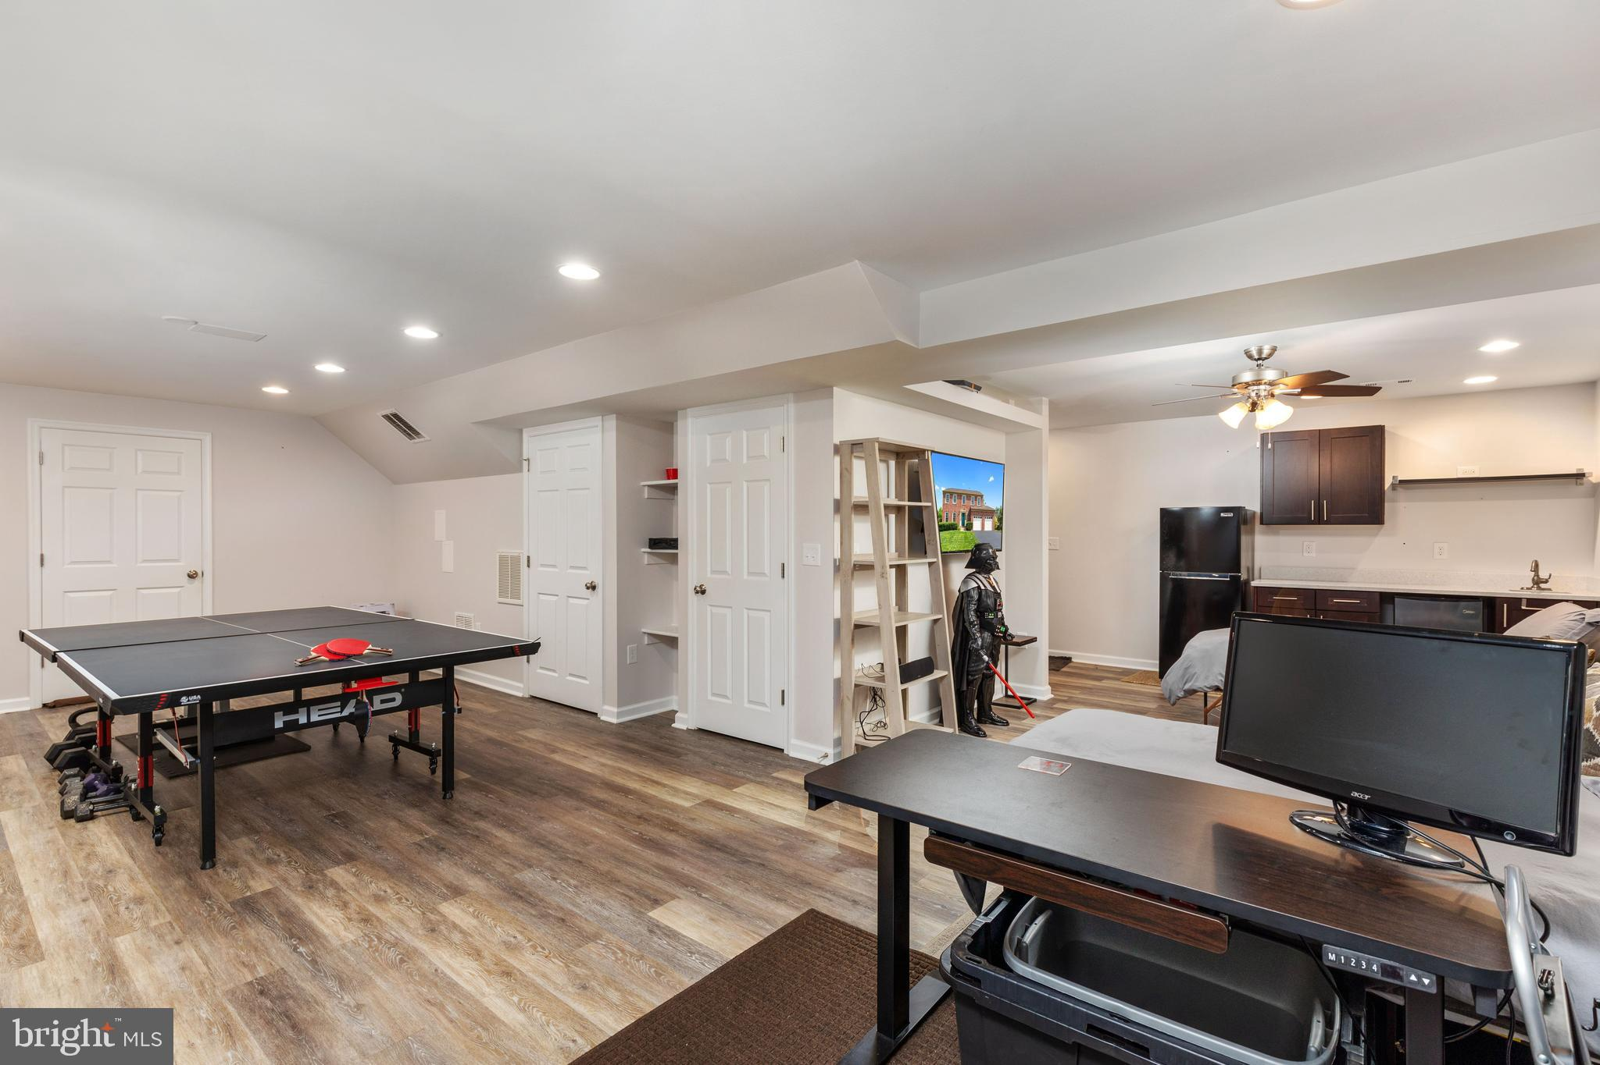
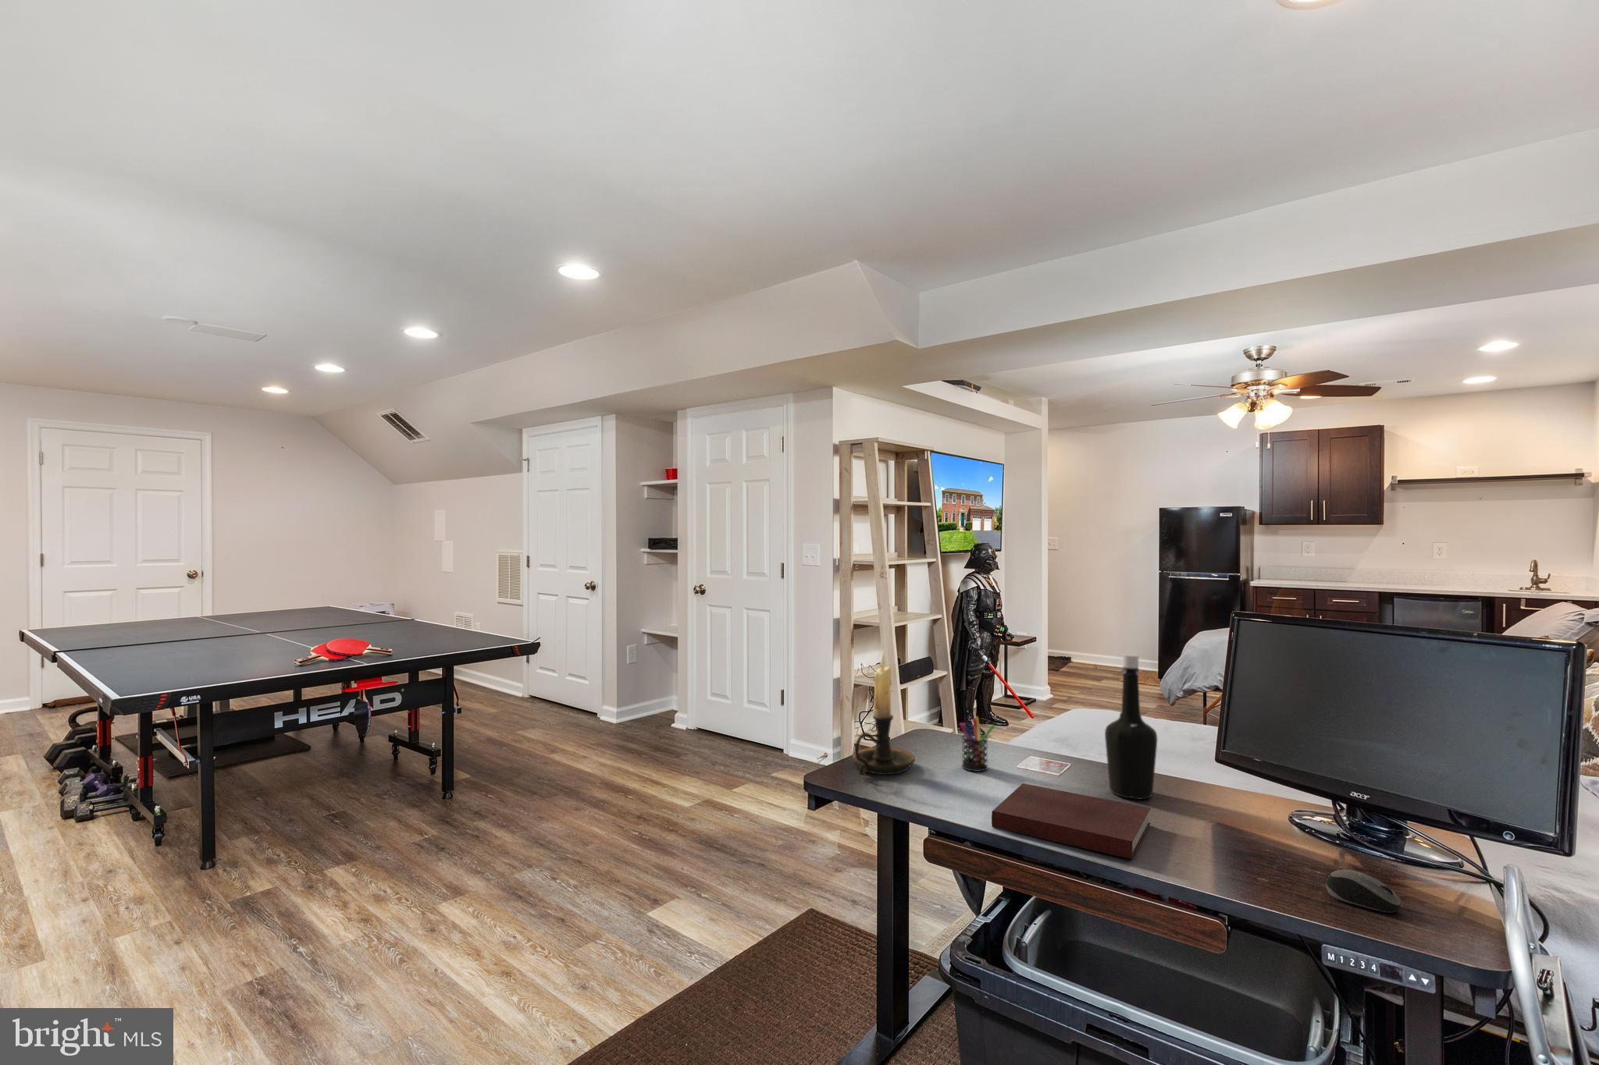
+ candle holder (877, 710)
+ notebook (1071, 817)
+ pen holder (977, 742)
+ bottle (1131, 723)
+ computer mouse (1362, 888)
